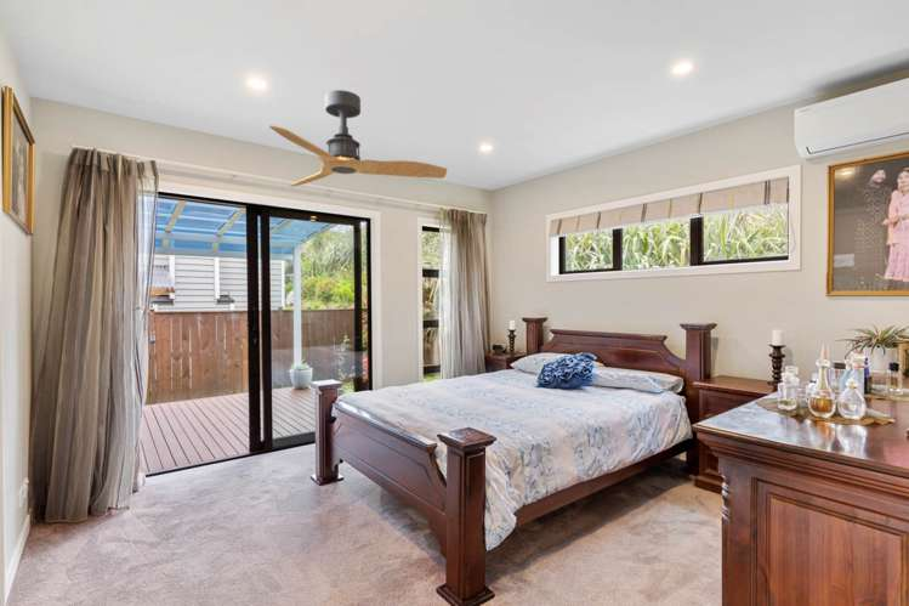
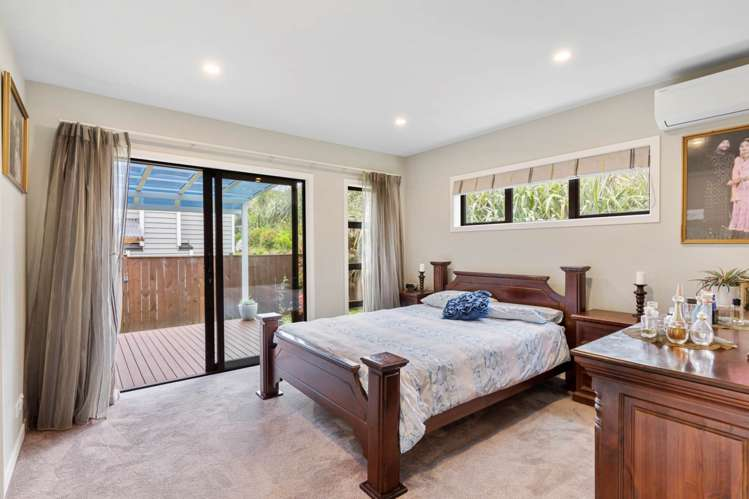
- ceiling fan (358, 142)
